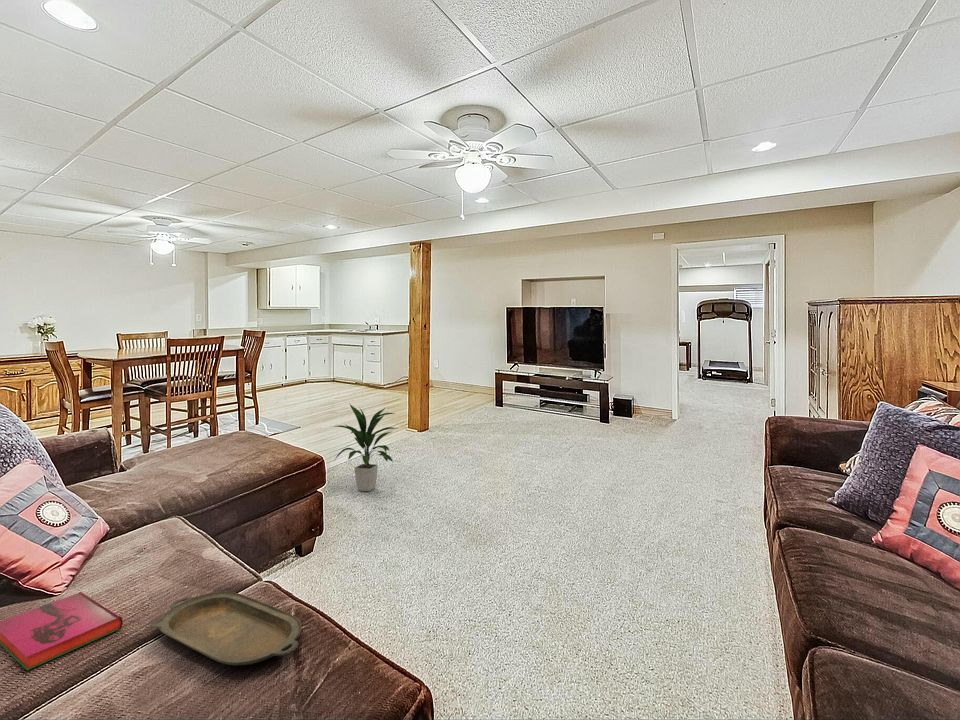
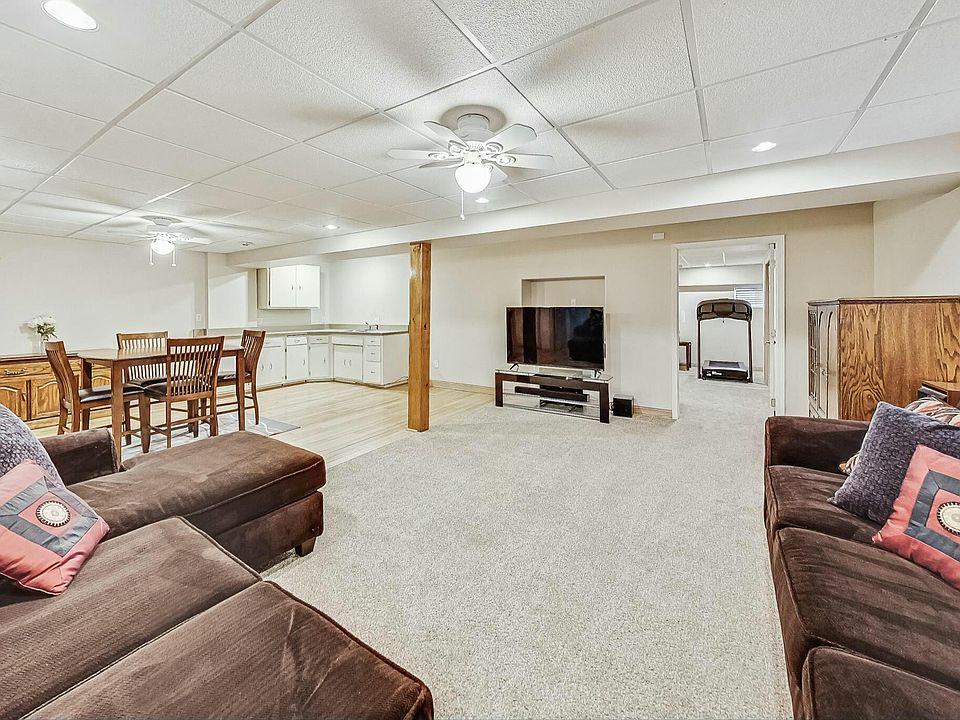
- serving tray (229, 627)
- hardback book (58, 625)
- indoor plant (368, 445)
